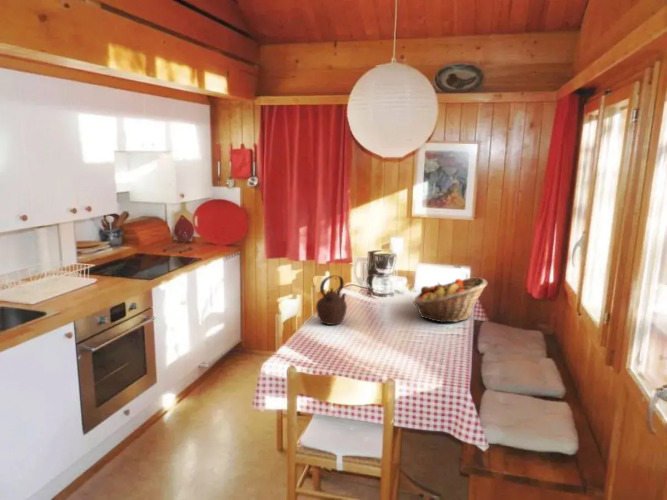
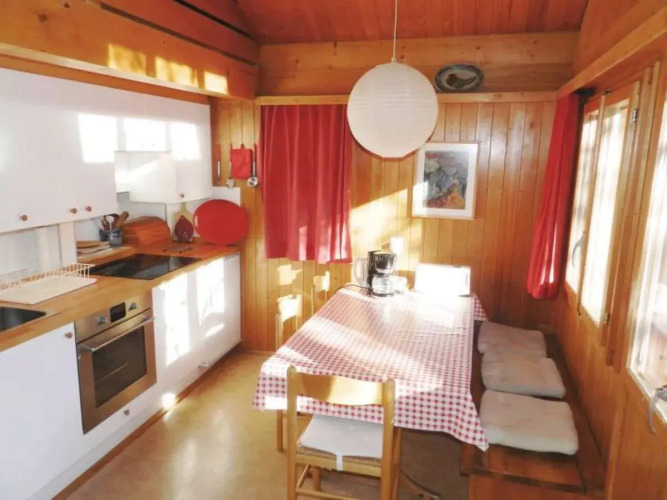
- teapot (334, 298)
- fruit basket (449, 297)
